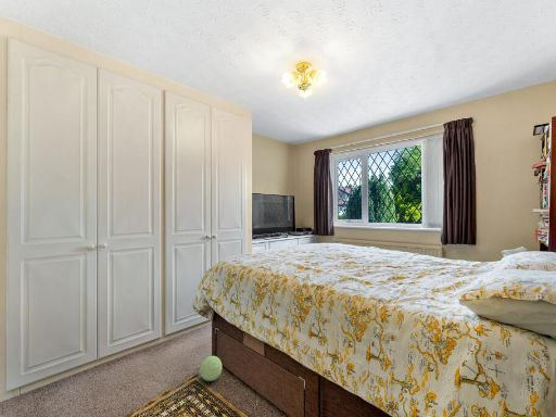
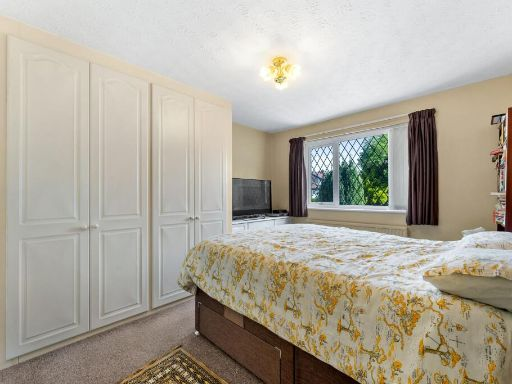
- plush toy (211, 368)
